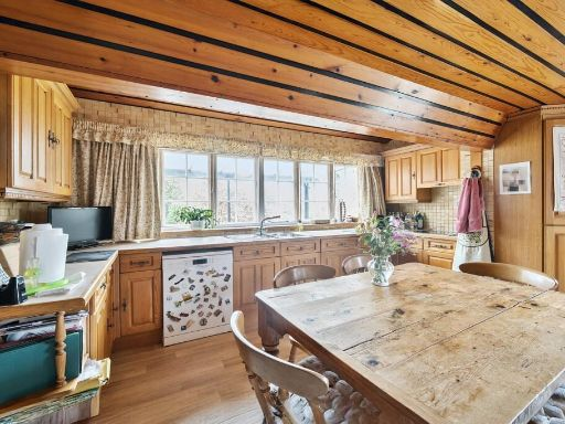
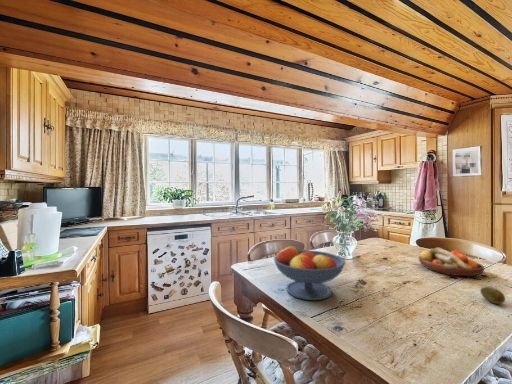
+ fruit bowl (449, 259)
+ fruit (492, 295)
+ fruit bowl (308, 268)
